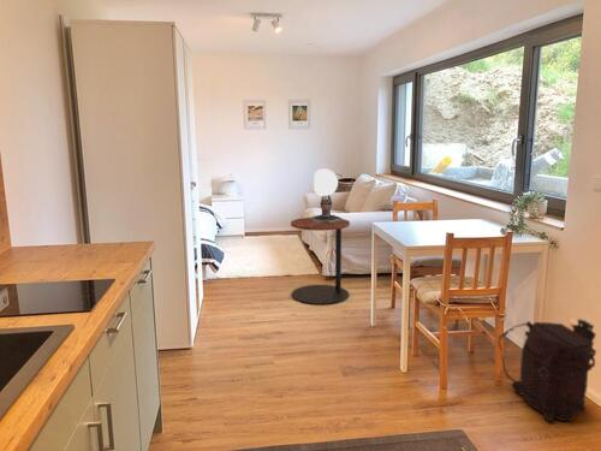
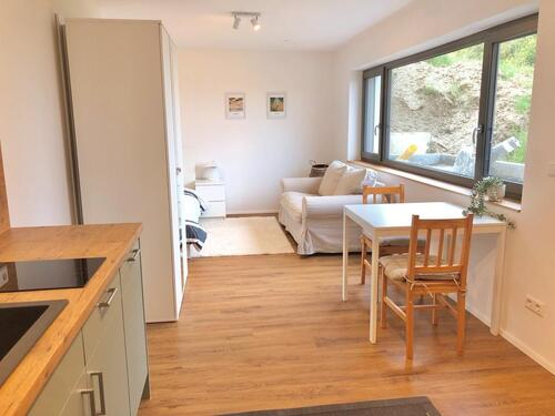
- side table (335, 259)
- backpack (553, 364)
- table lamp (326, 194)
